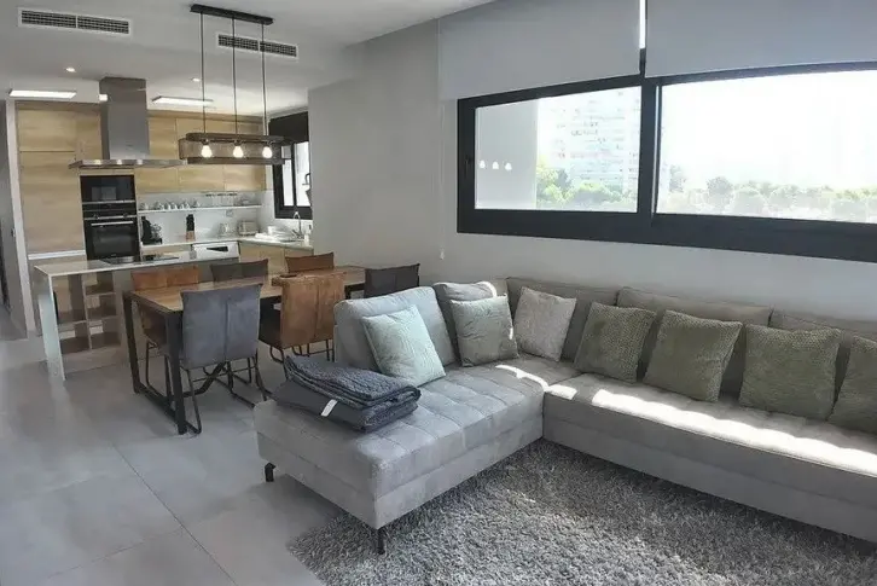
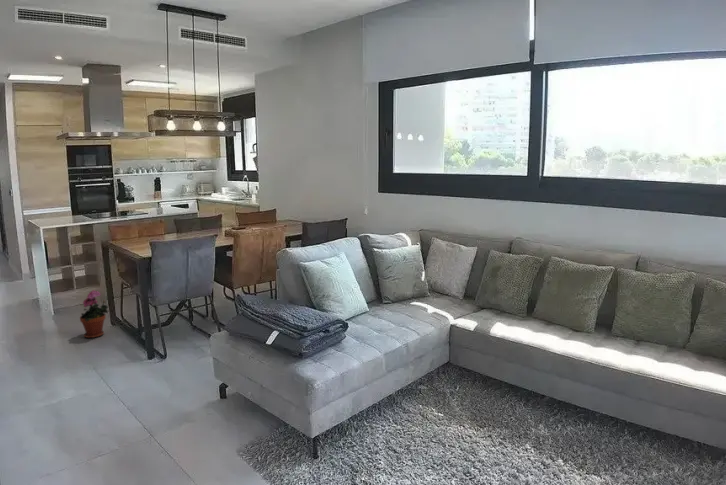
+ potted plant (93, 312)
